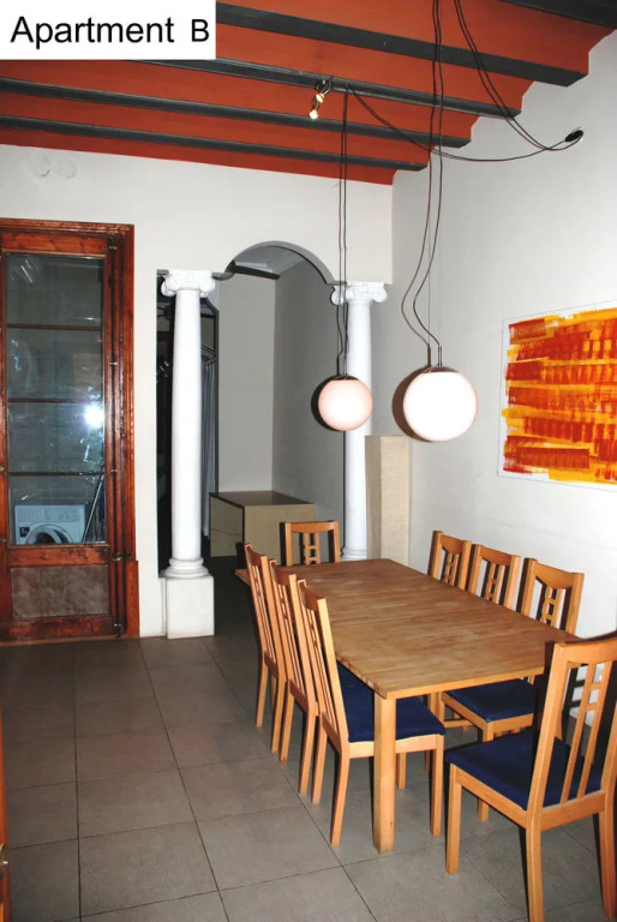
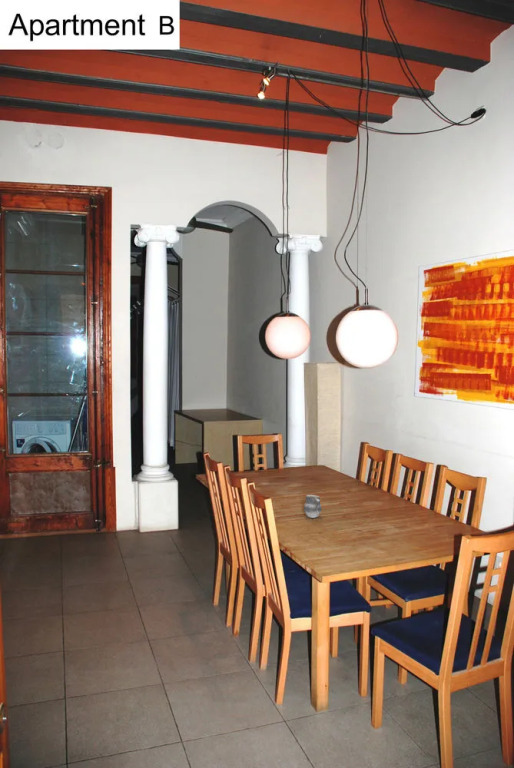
+ cup (313, 506)
